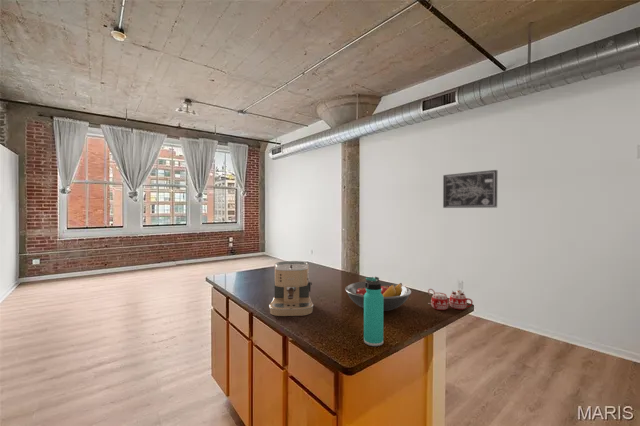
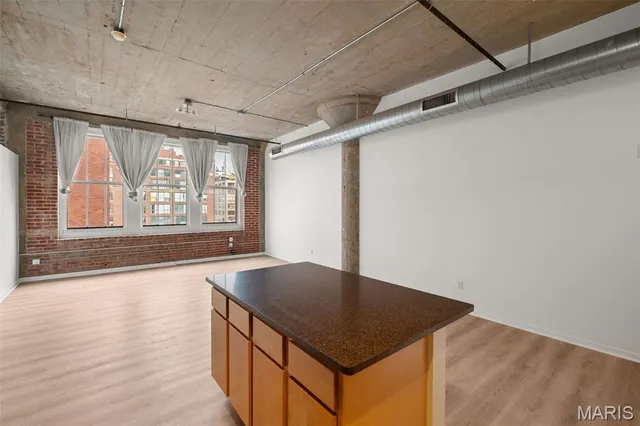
- coffee maker (291, 286)
- wall art (468, 190)
- thermos bottle (373, 309)
- mug (449, 299)
- fruit bowl (381, 293)
